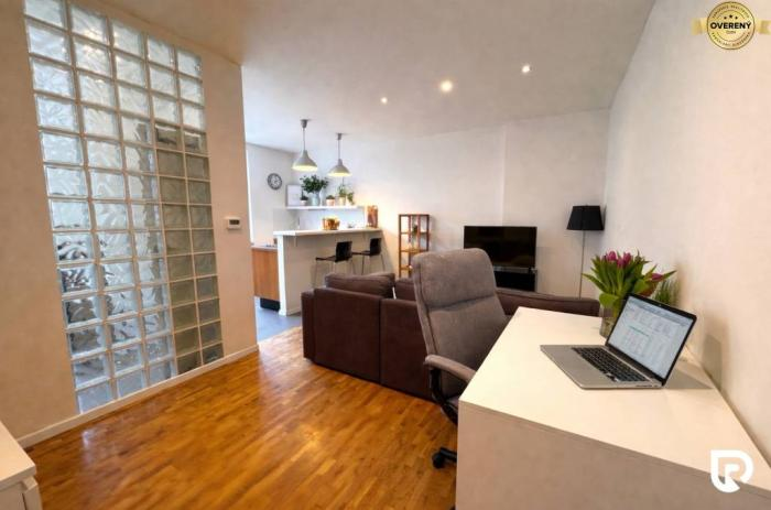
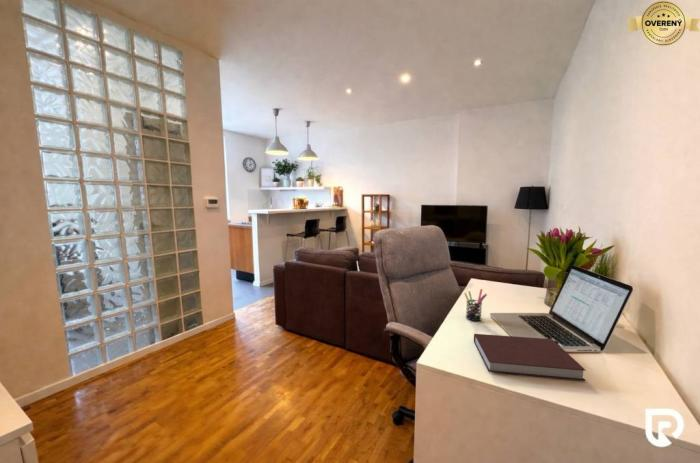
+ notebook (522, 354)
+ pen holder (474, 303)
